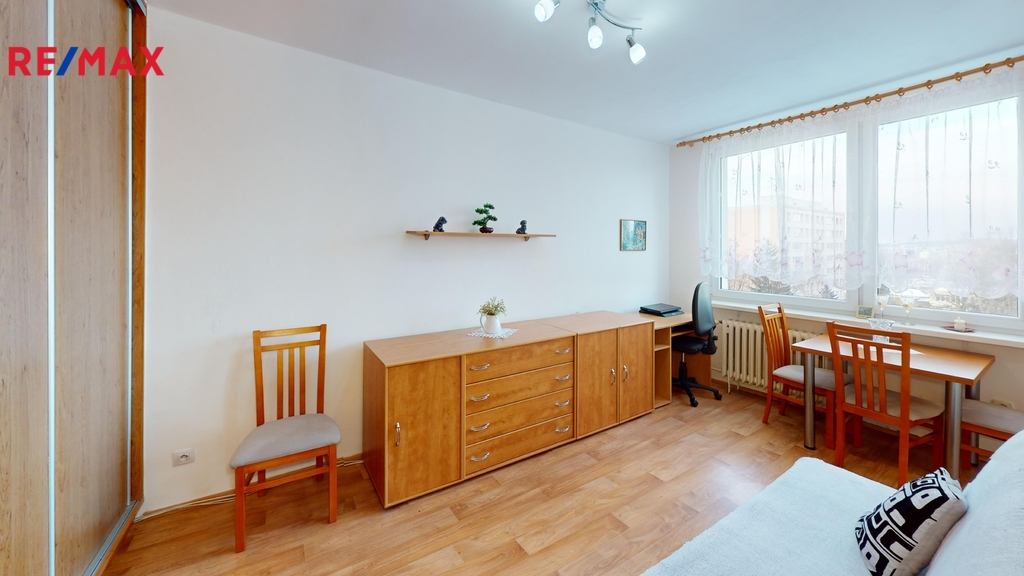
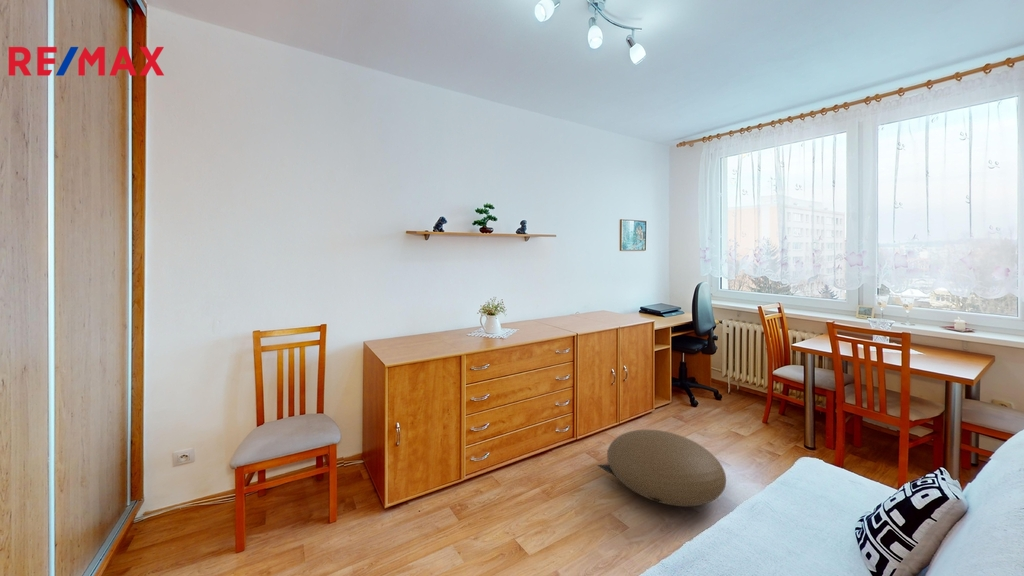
+ pouf (662, 463)
